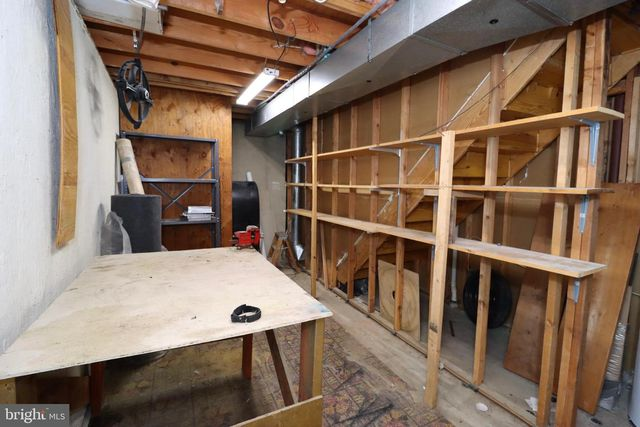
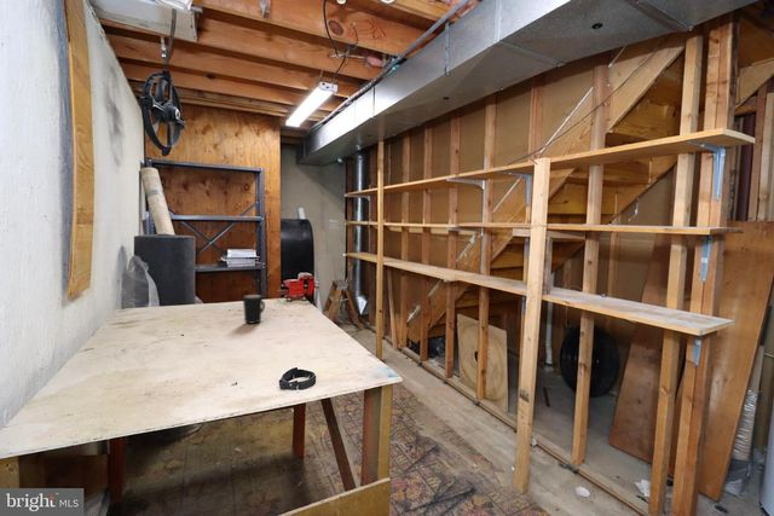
+ mug (255, 308)
